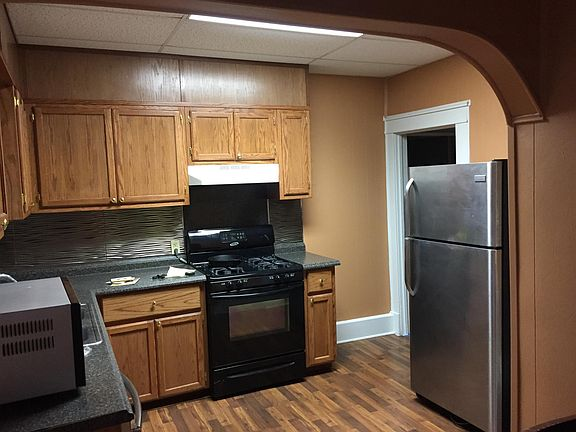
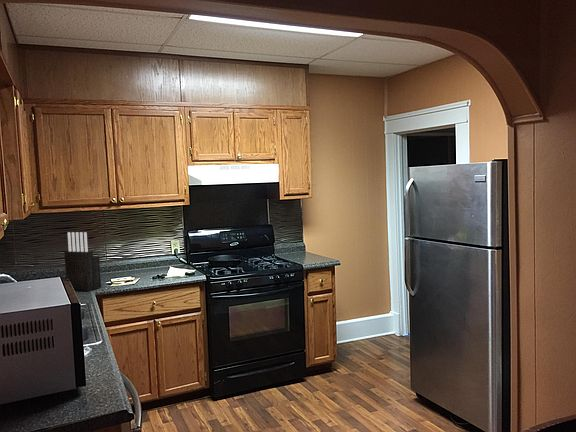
+ knife block (83, 260)
